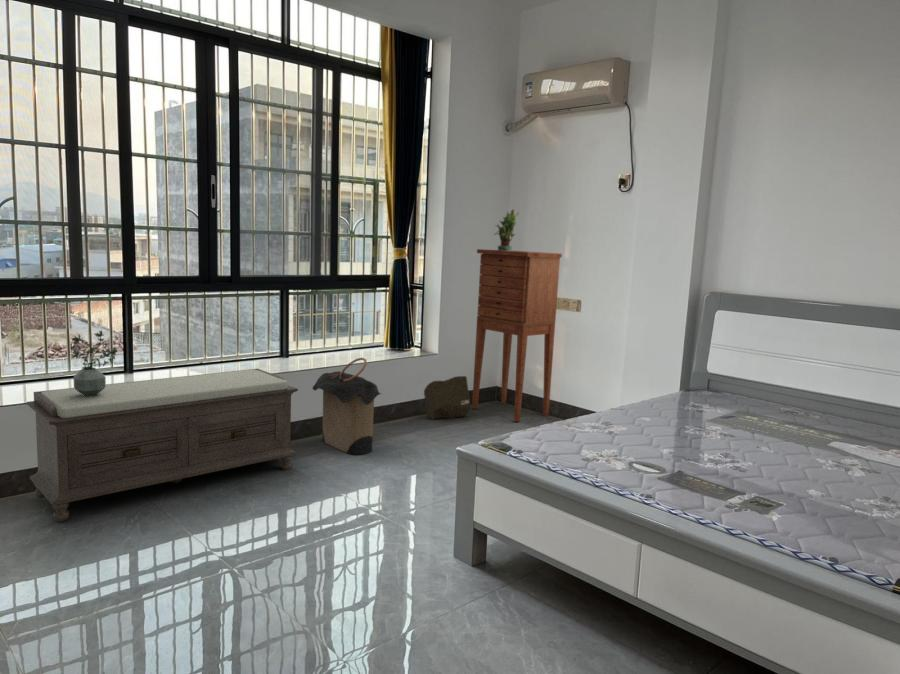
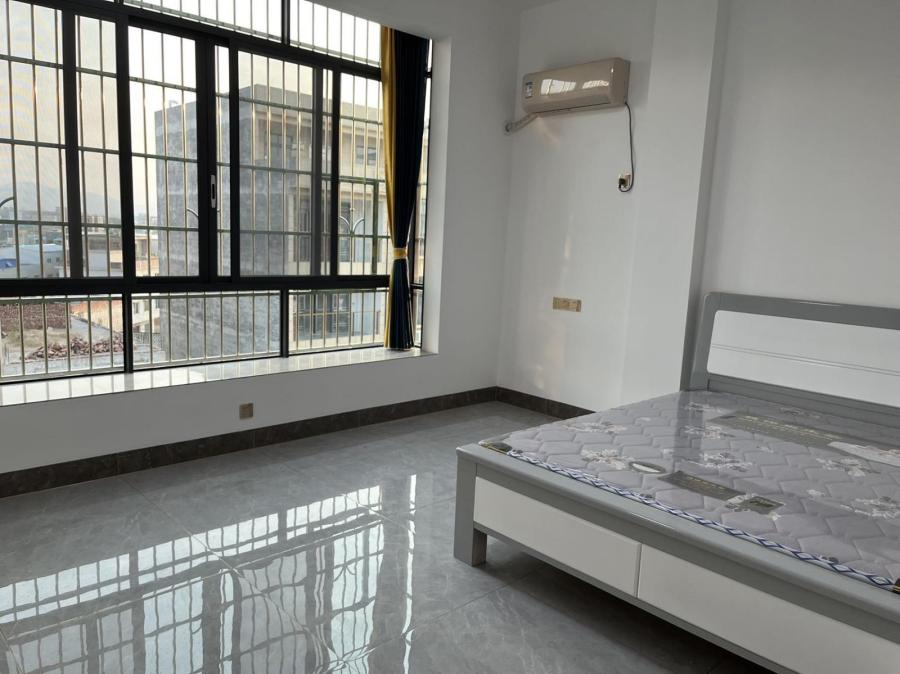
- potted plant (94, 362)
- rock (447, 396)
- potted plant (506, 229)
- laundry hamper (345, 401)
- cabinet (513, 333)
- bench (173, 434)
